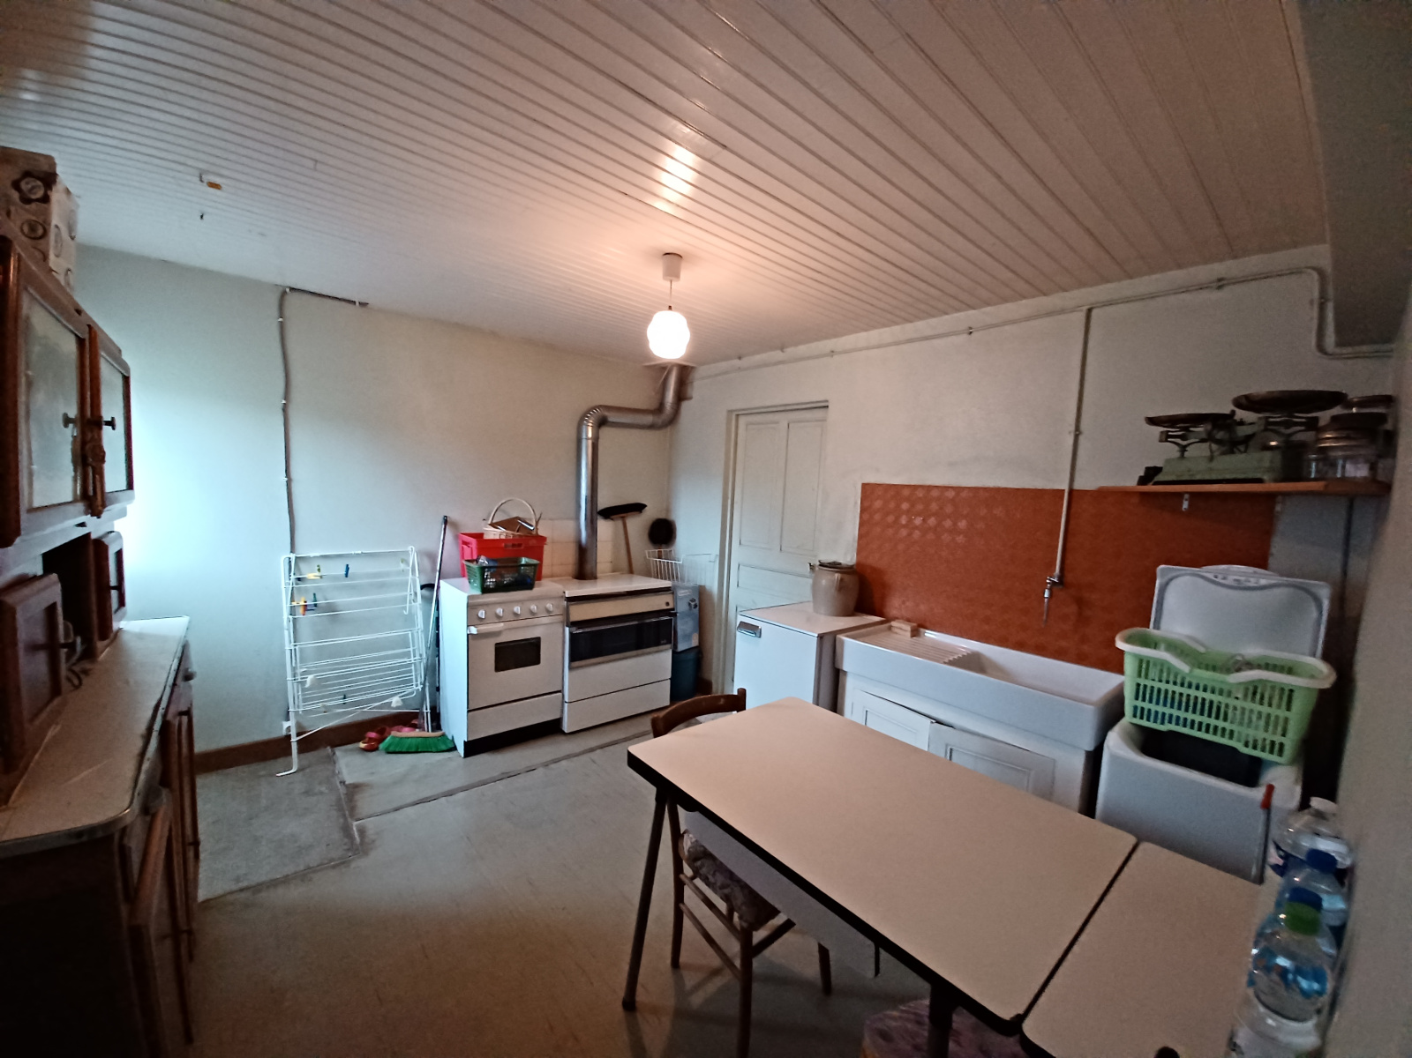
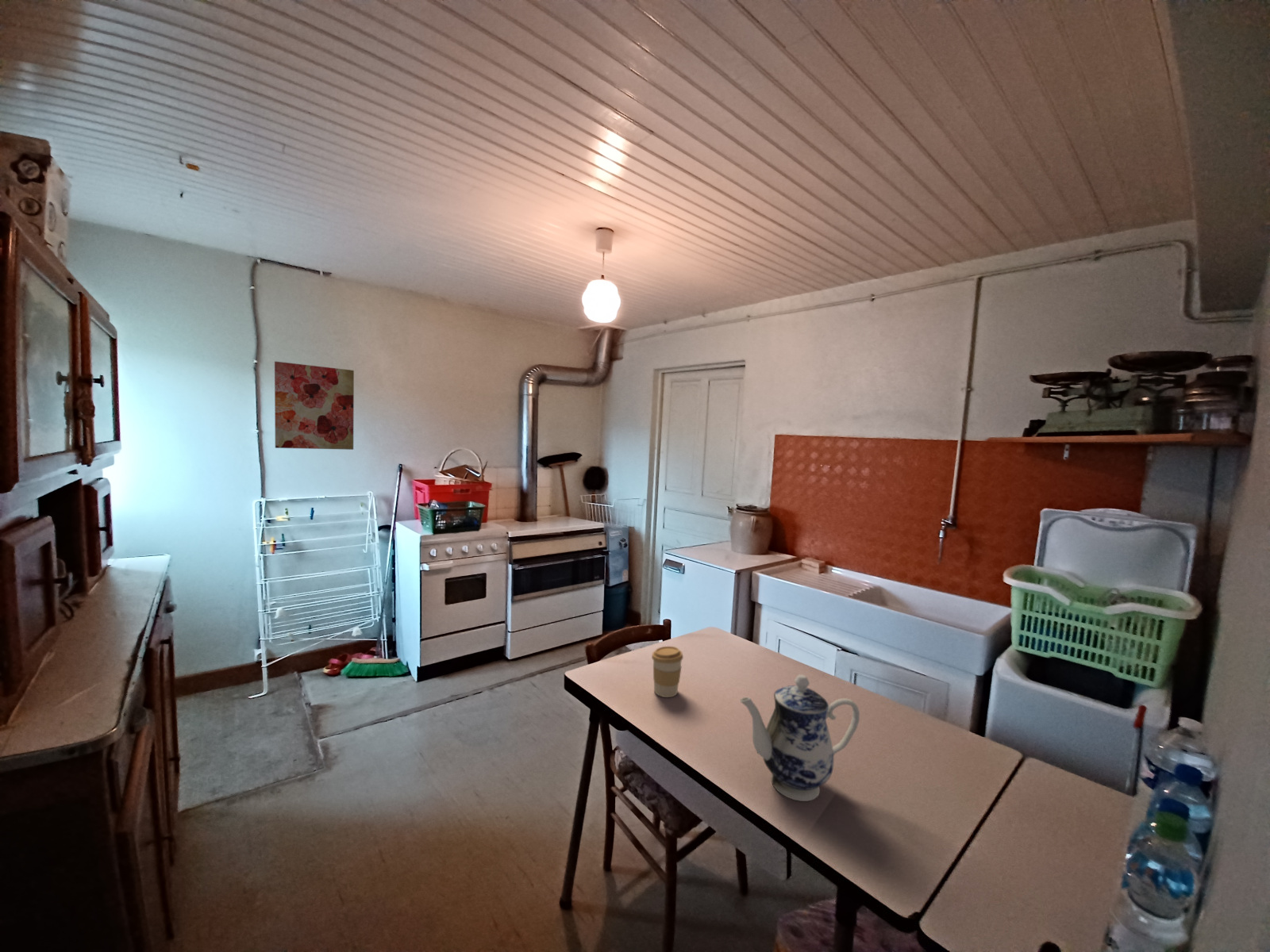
+ coffee cup (667, 670)
+ teapot (799, 730)
+ wall art (315, 407)
